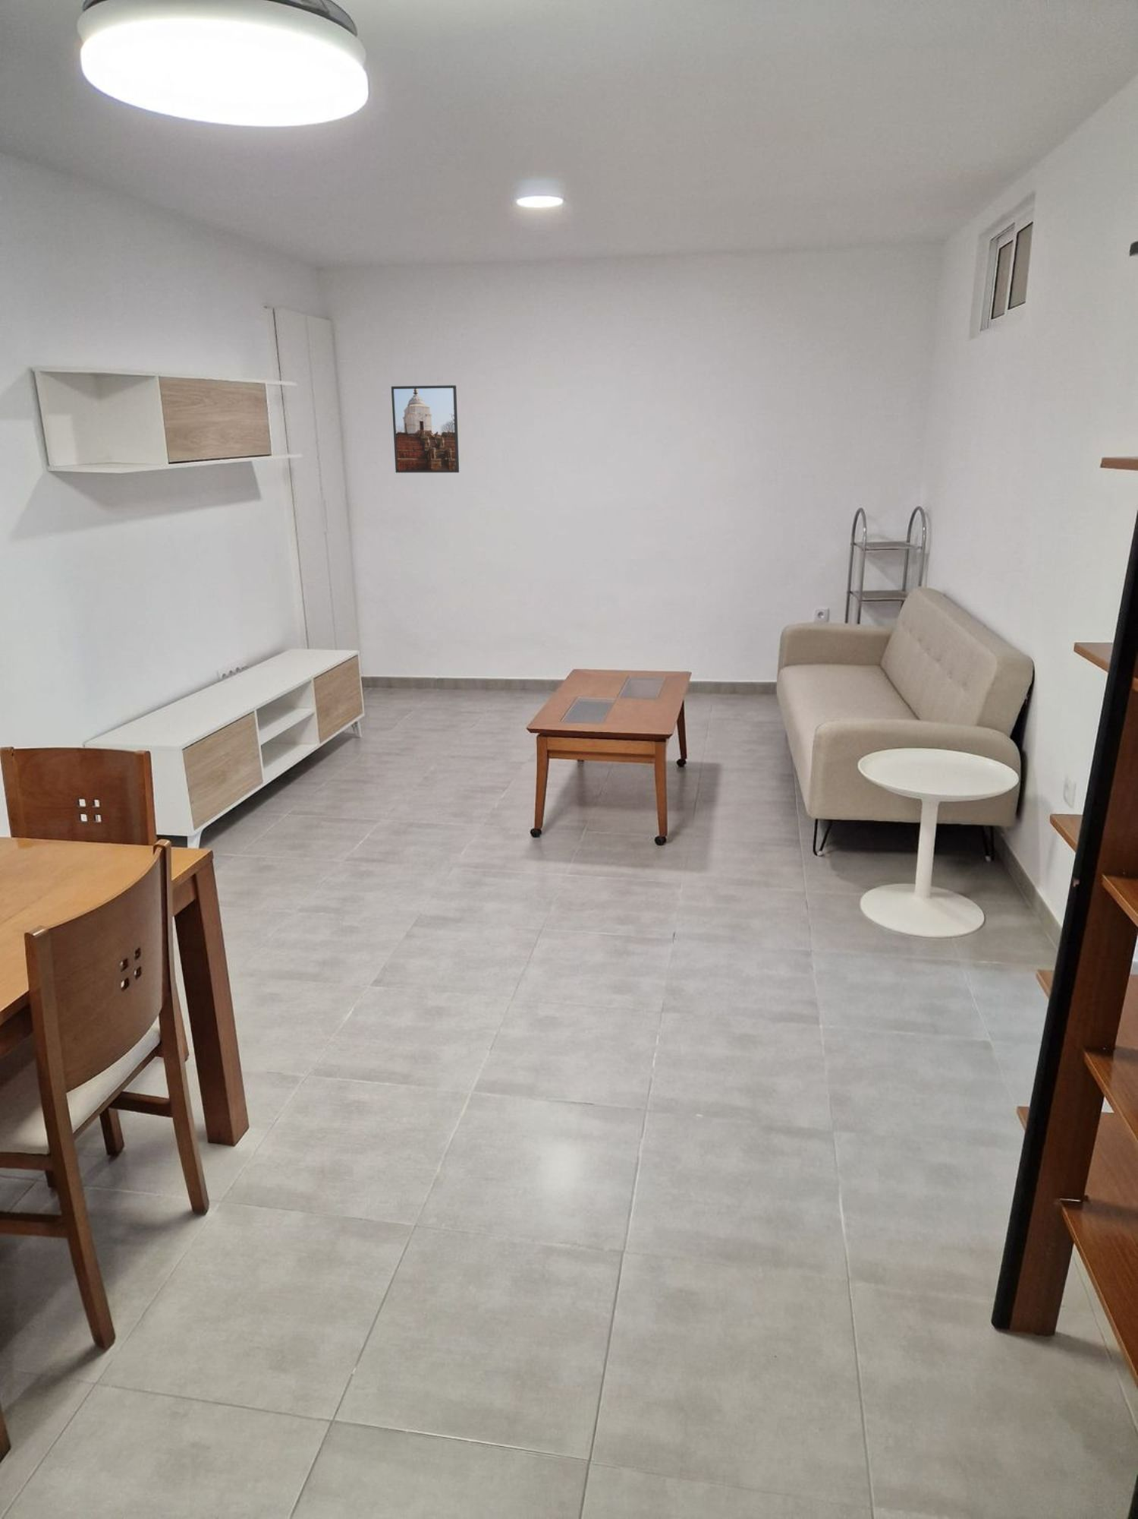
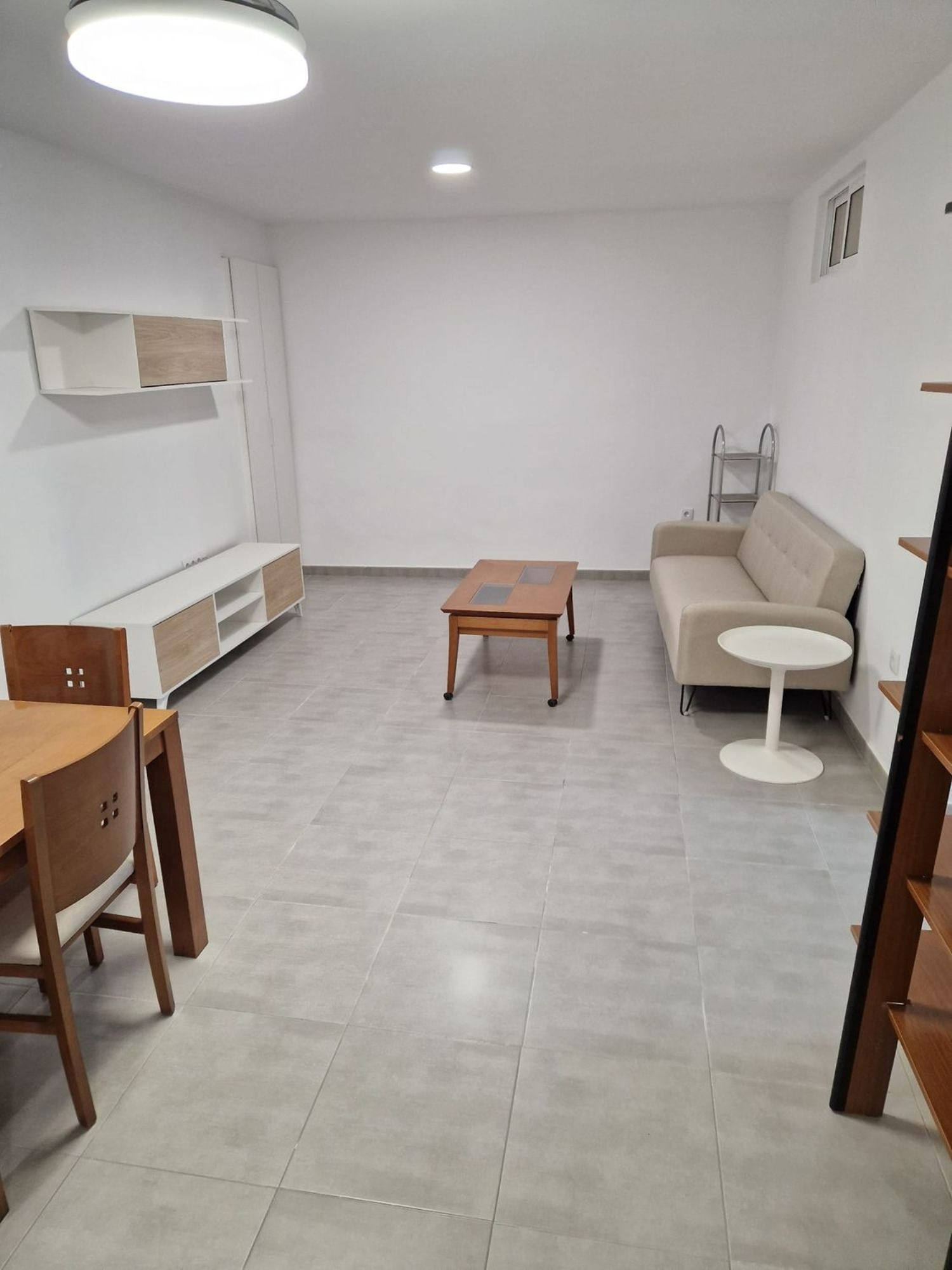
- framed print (424, 429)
